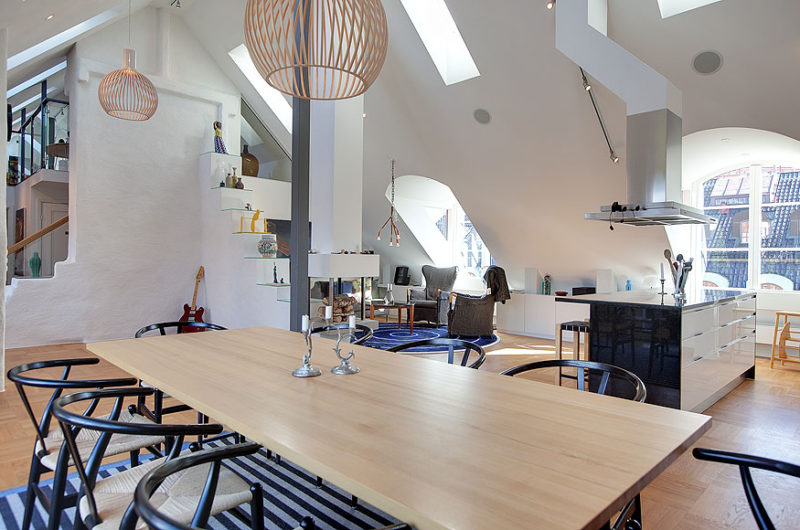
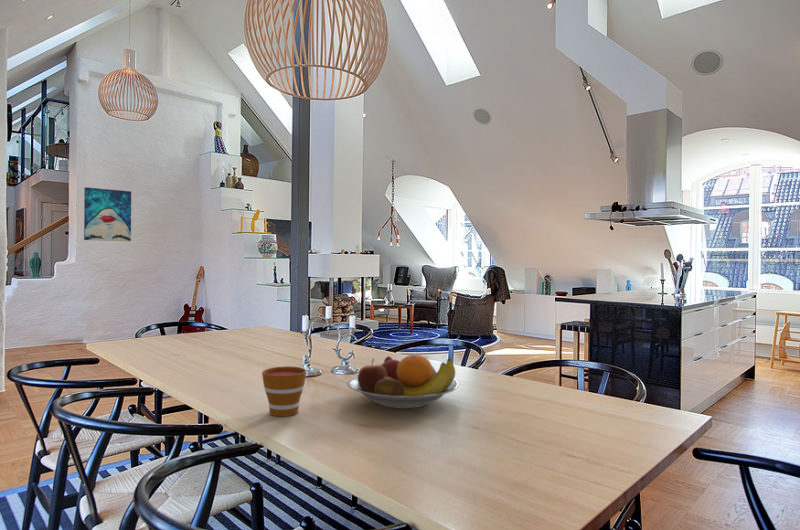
+ cup (281, 390)
+ wall art (108, 215)
+ fruit bowl (402, 377)
